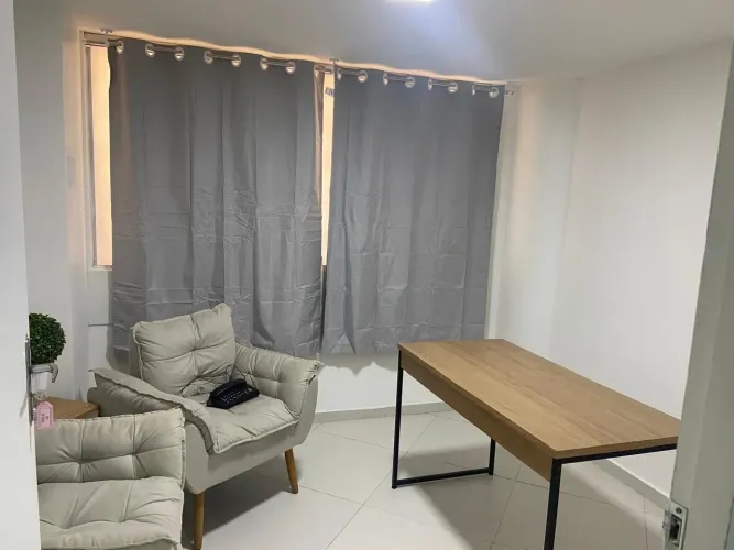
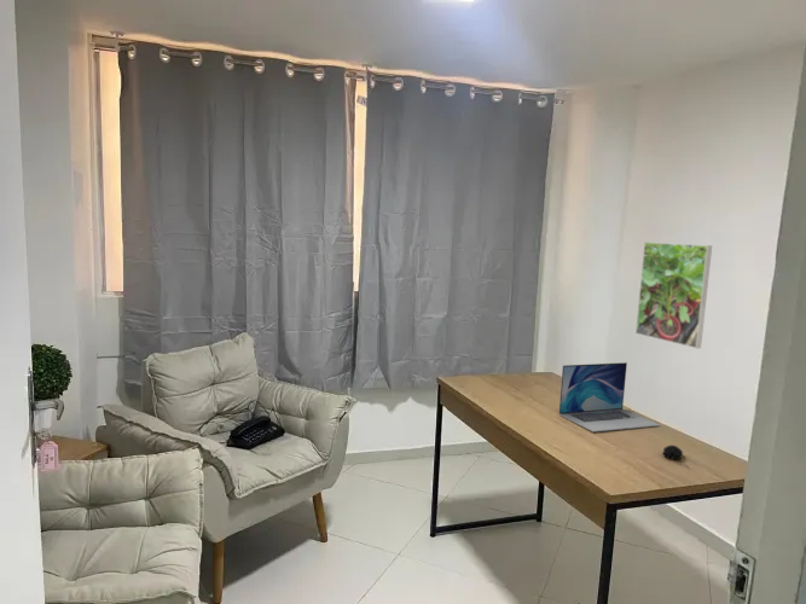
+ laptop (610, 395)
+ computer mouse (677, 453)
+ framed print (671, 292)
